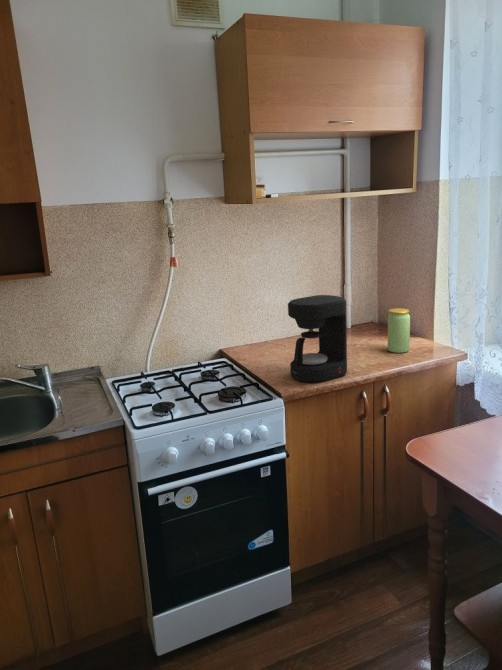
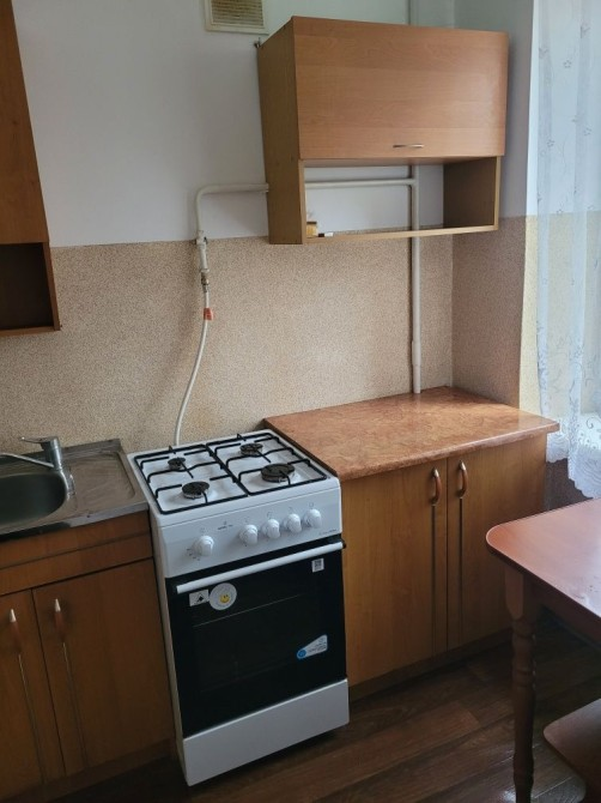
- coffee maker (317, 337)
- jar (398, 330)
